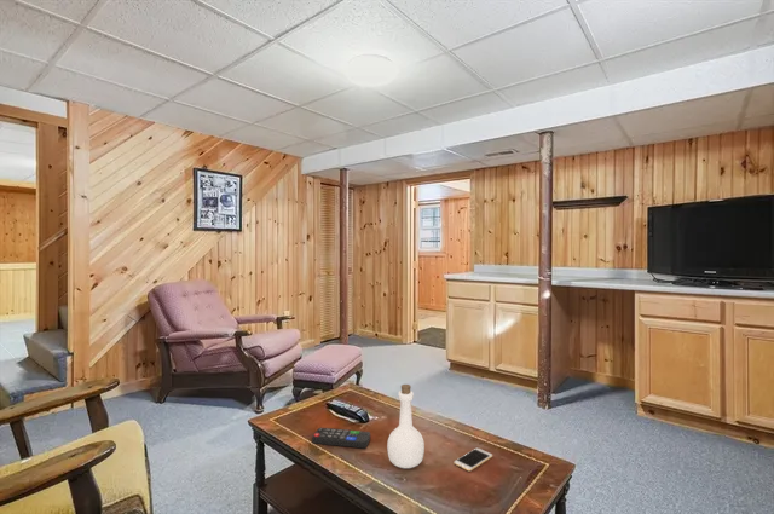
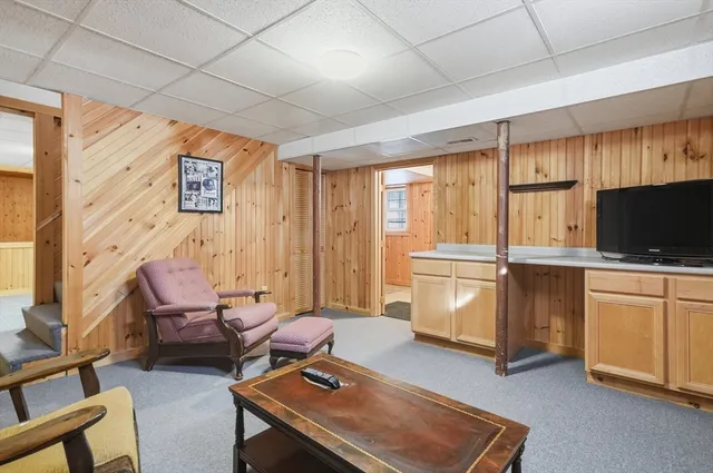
- remote control (341, 437)
- smartphone (473, 458)
- bottle (405, 425)
